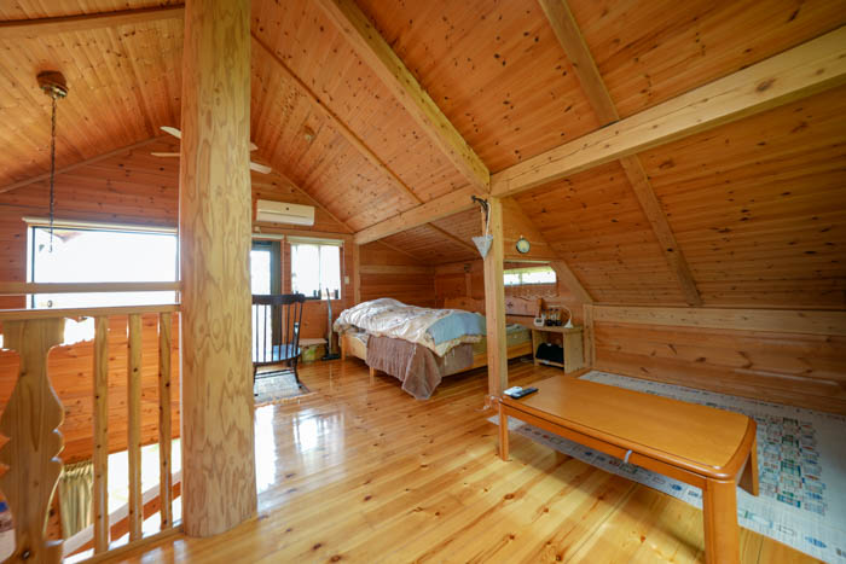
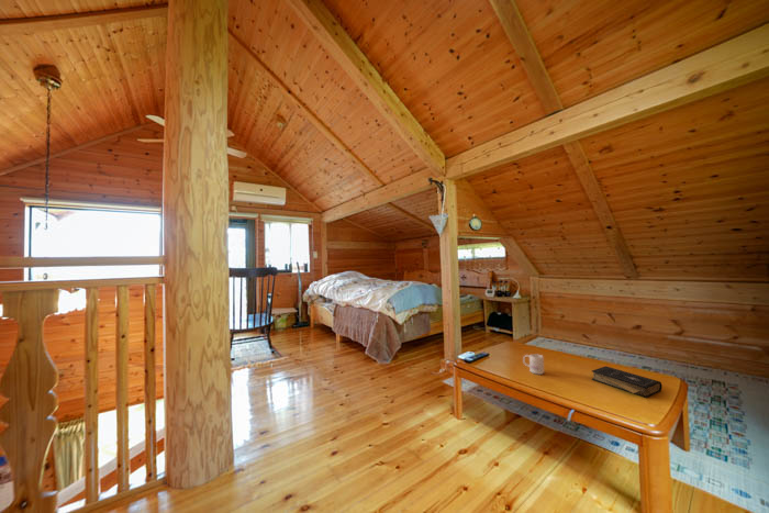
+ mug (533, 363)
+ book (623, 380)
